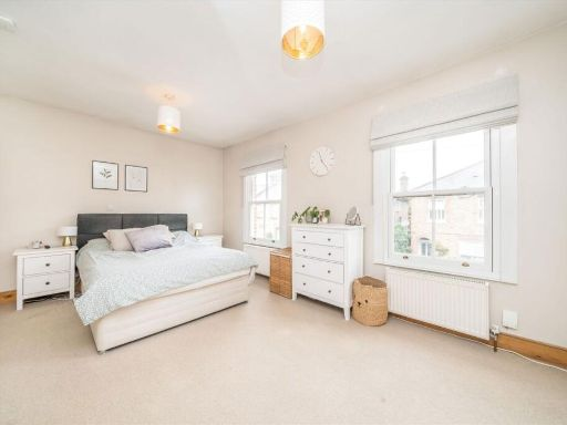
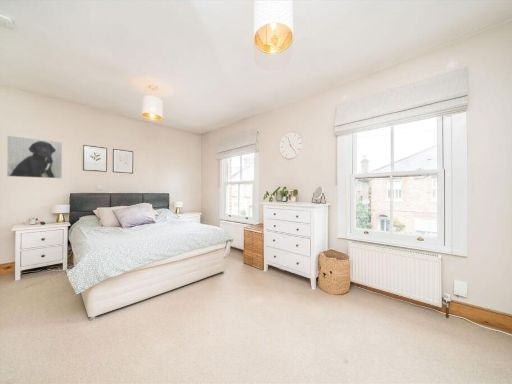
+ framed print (36, 158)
